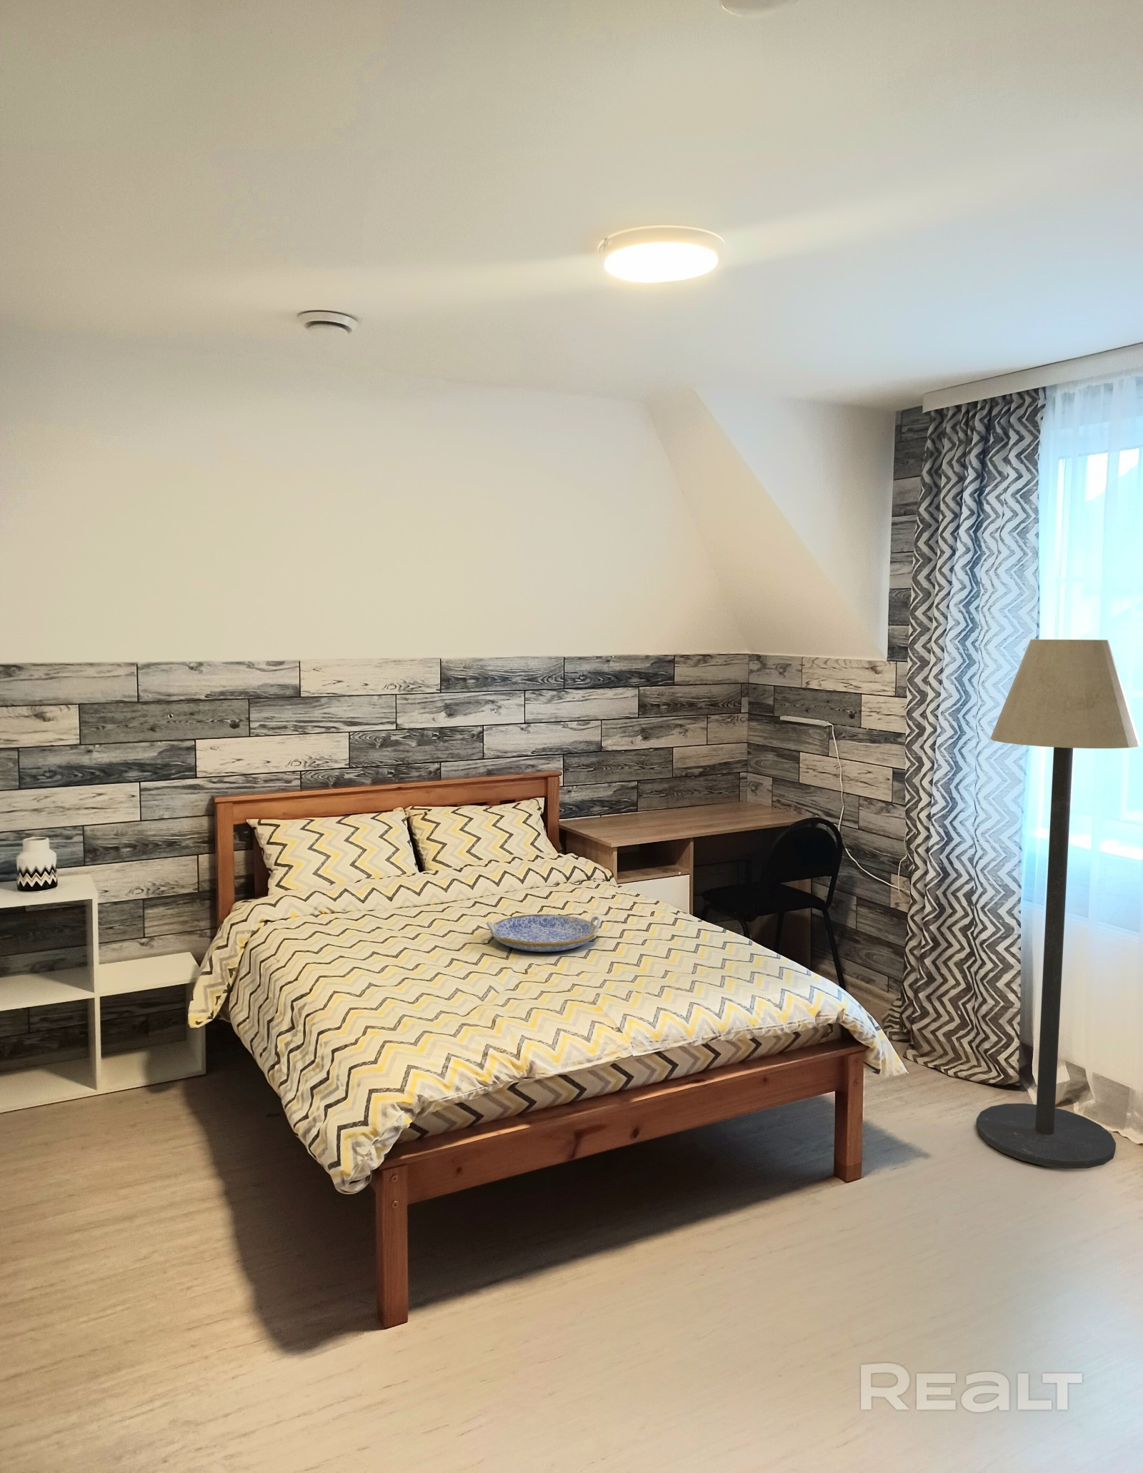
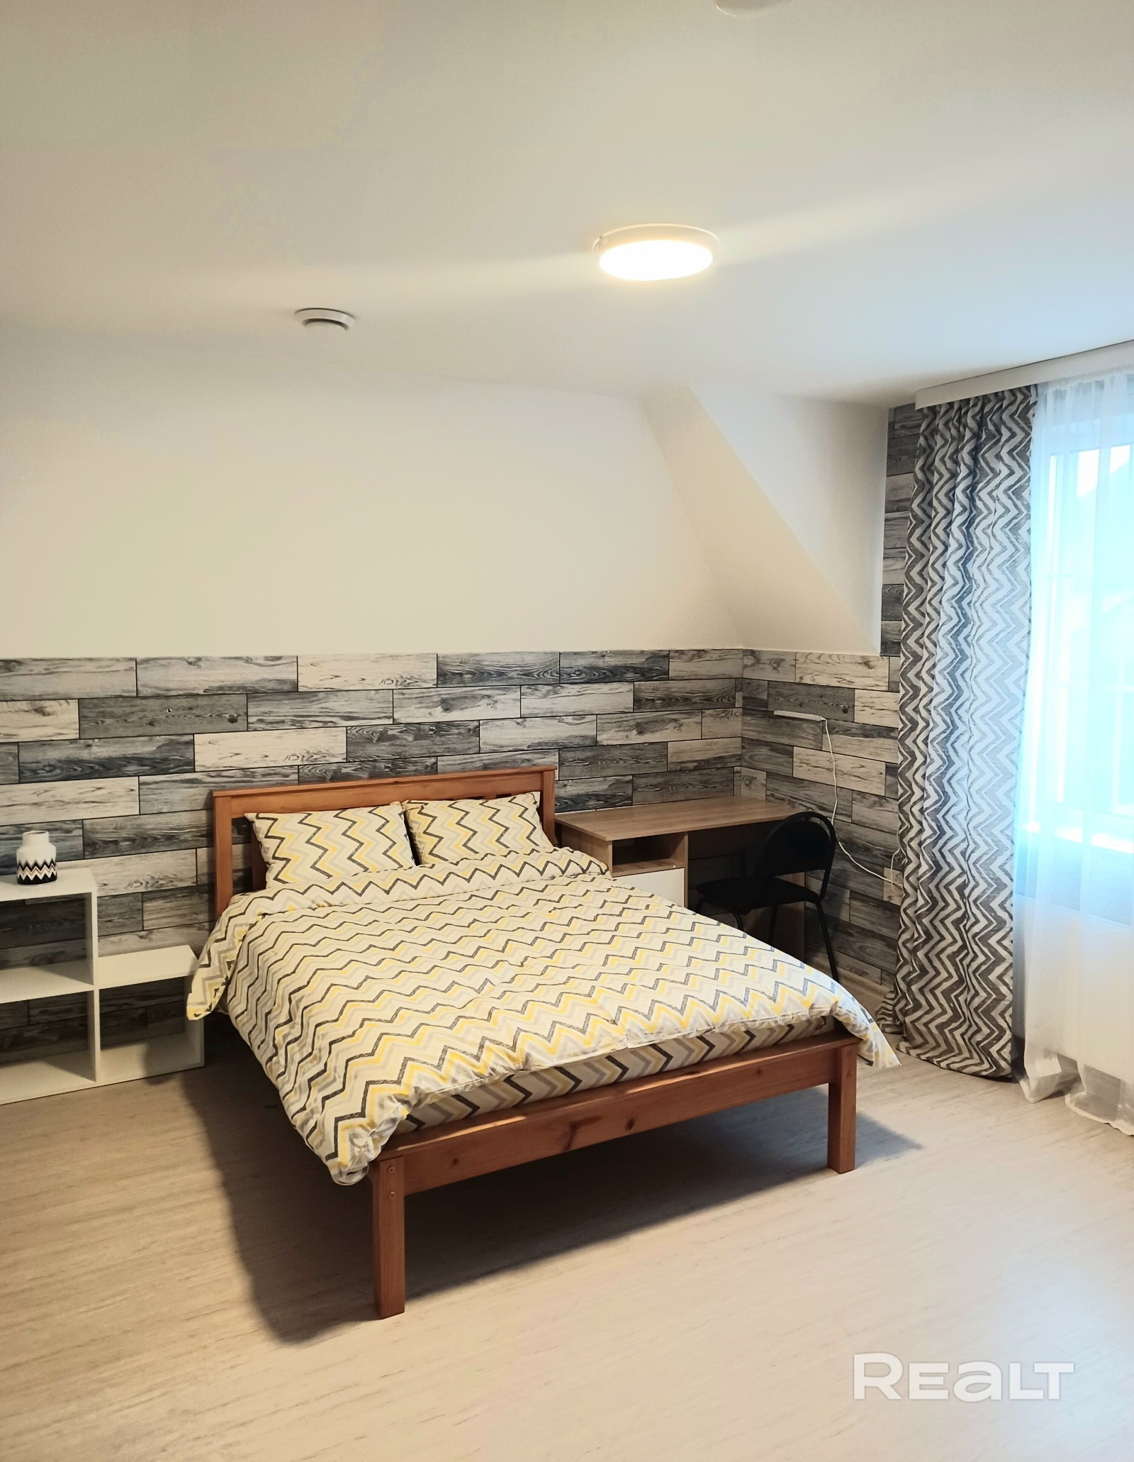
- serving tray (544, 930)
- floor lamp (1056, 893)
